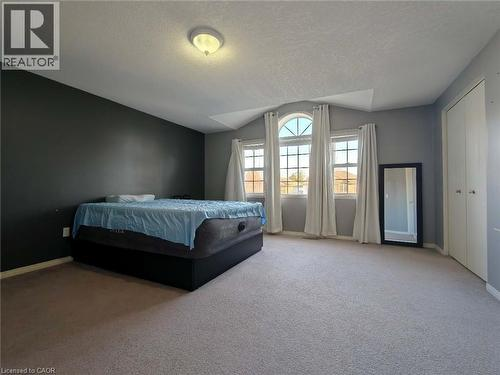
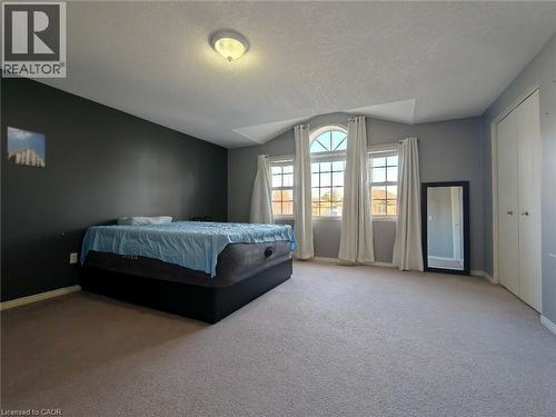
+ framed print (27, 148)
